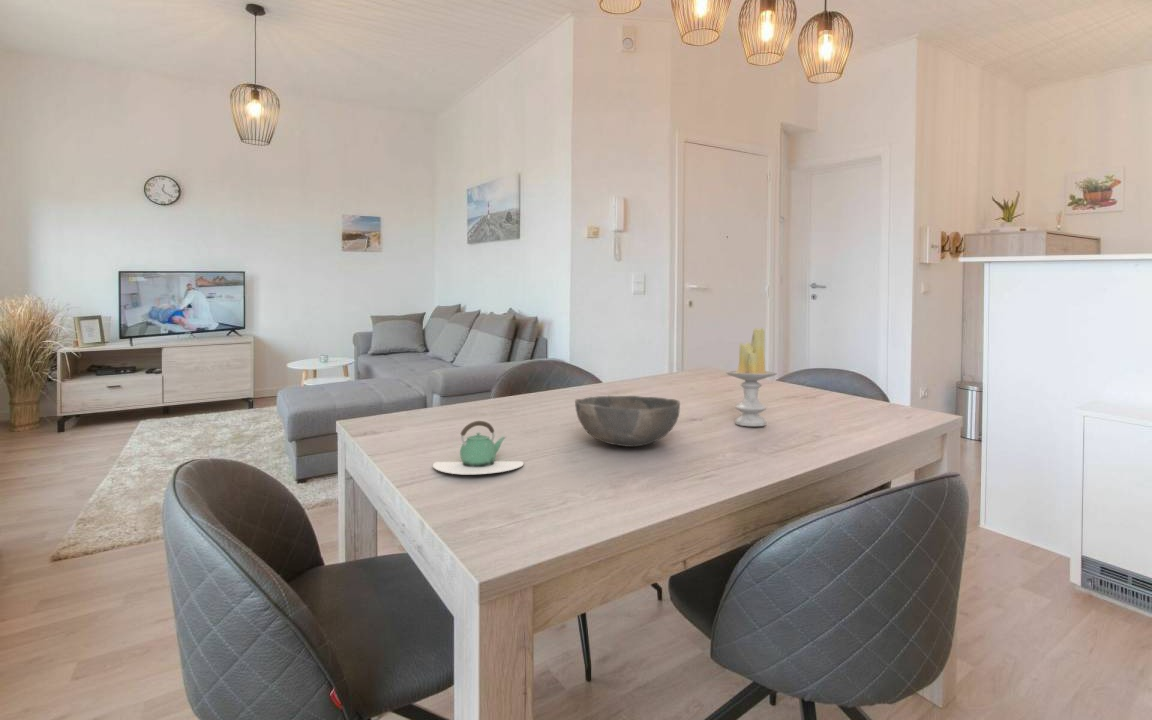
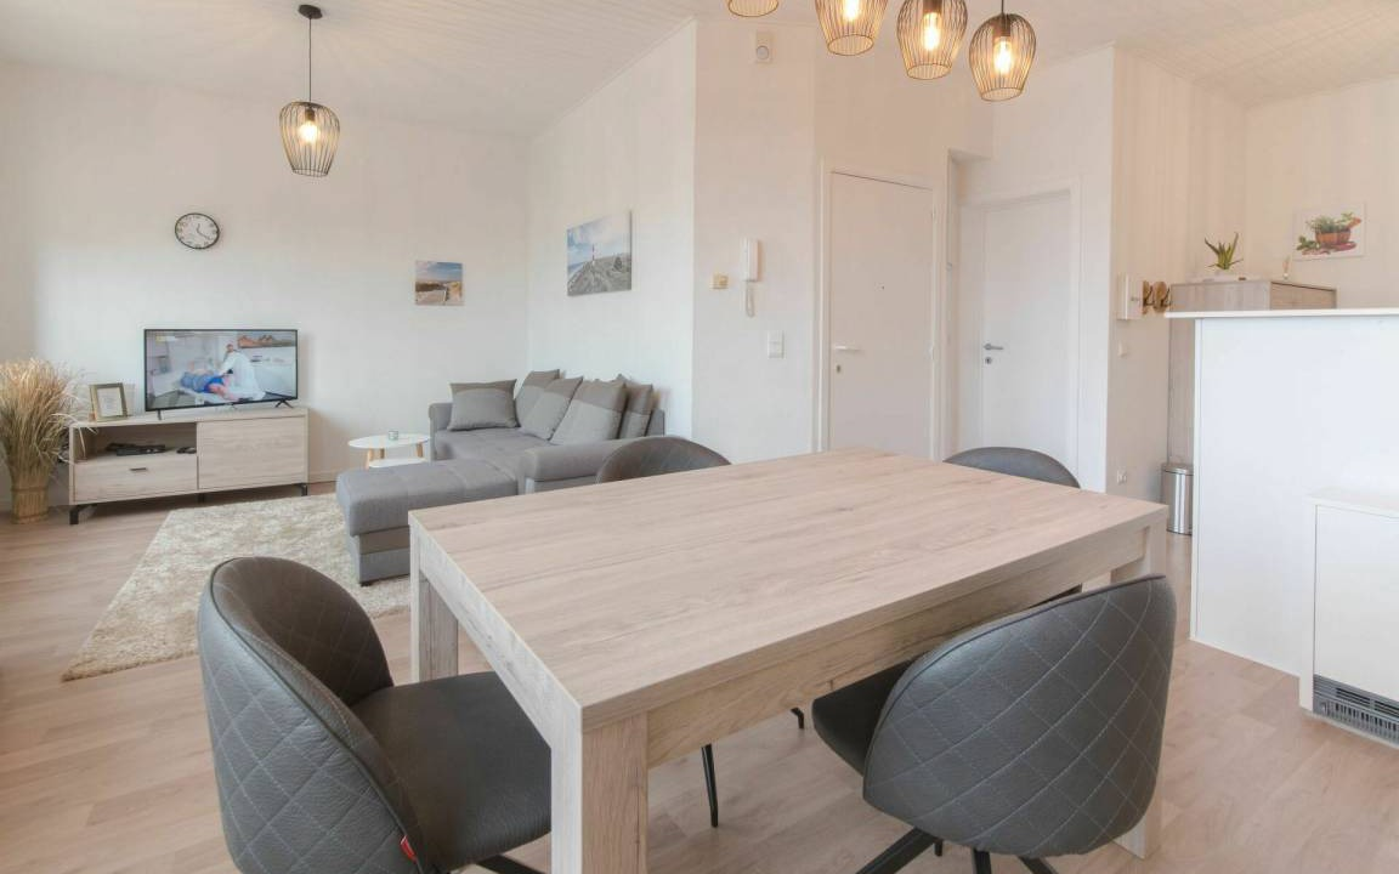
- teapot (478, 442)
- candle (751, 375)
- bowl (627, 421)
